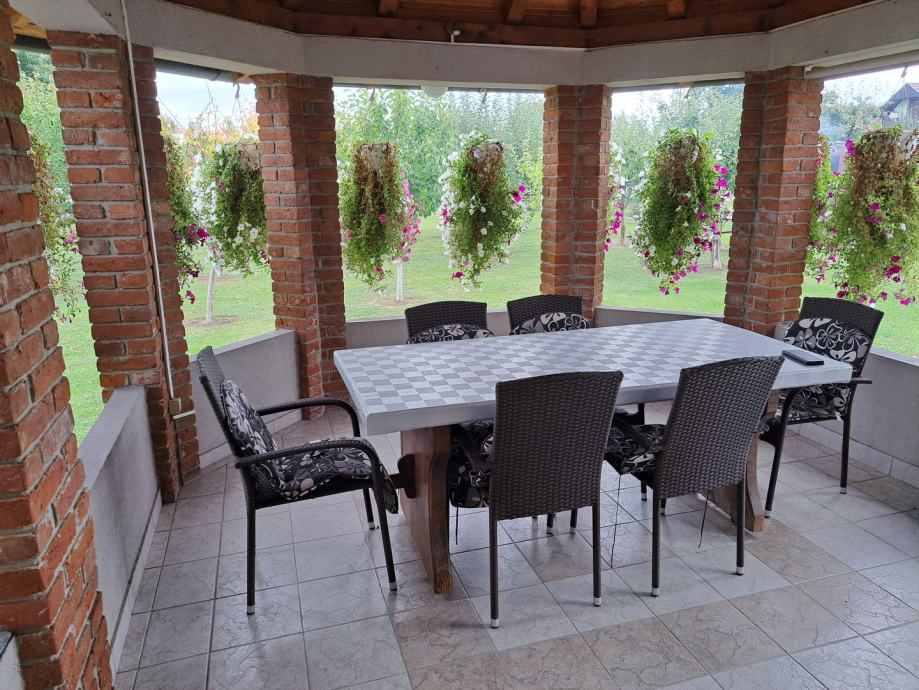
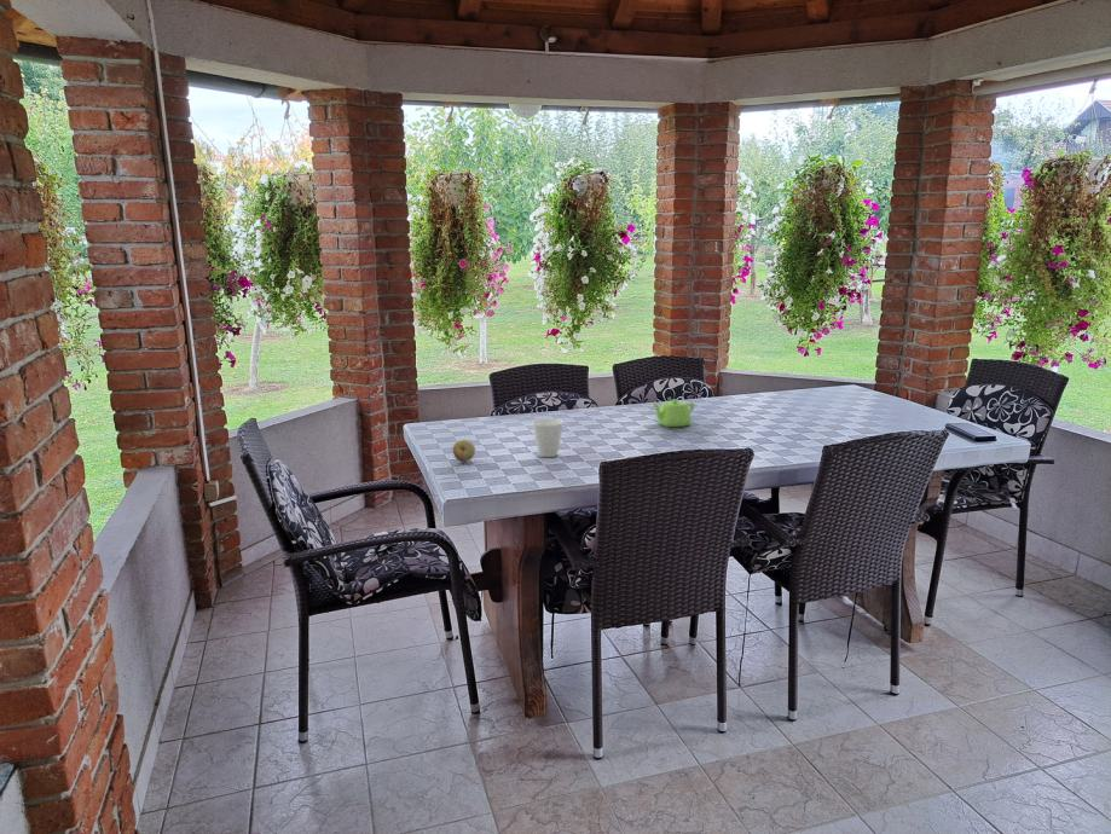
+ teapot (672, 411)
+ cup (548, 438)
+ fruit (464, 450)
